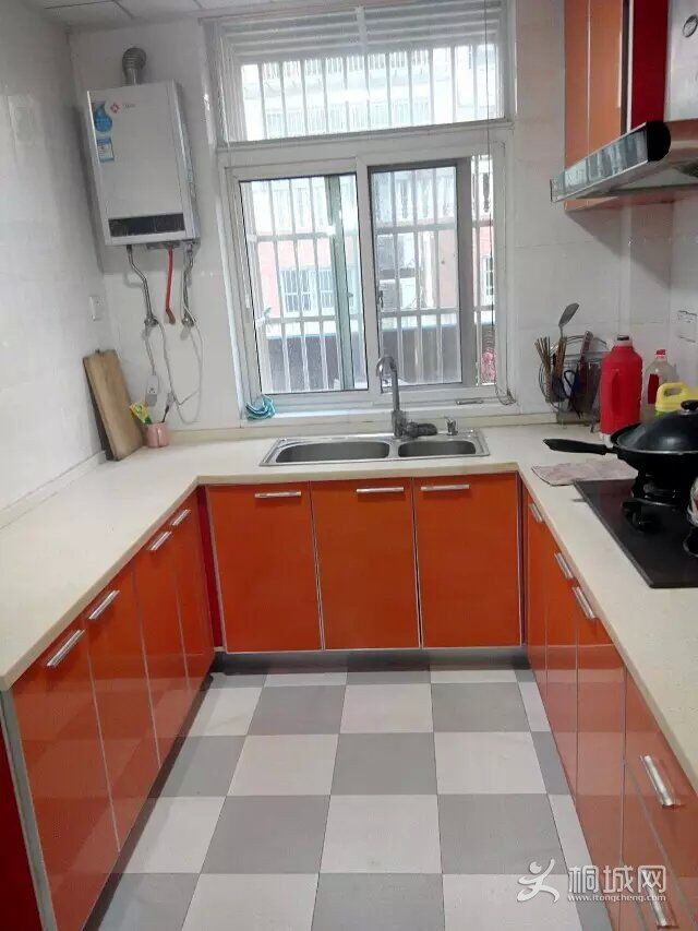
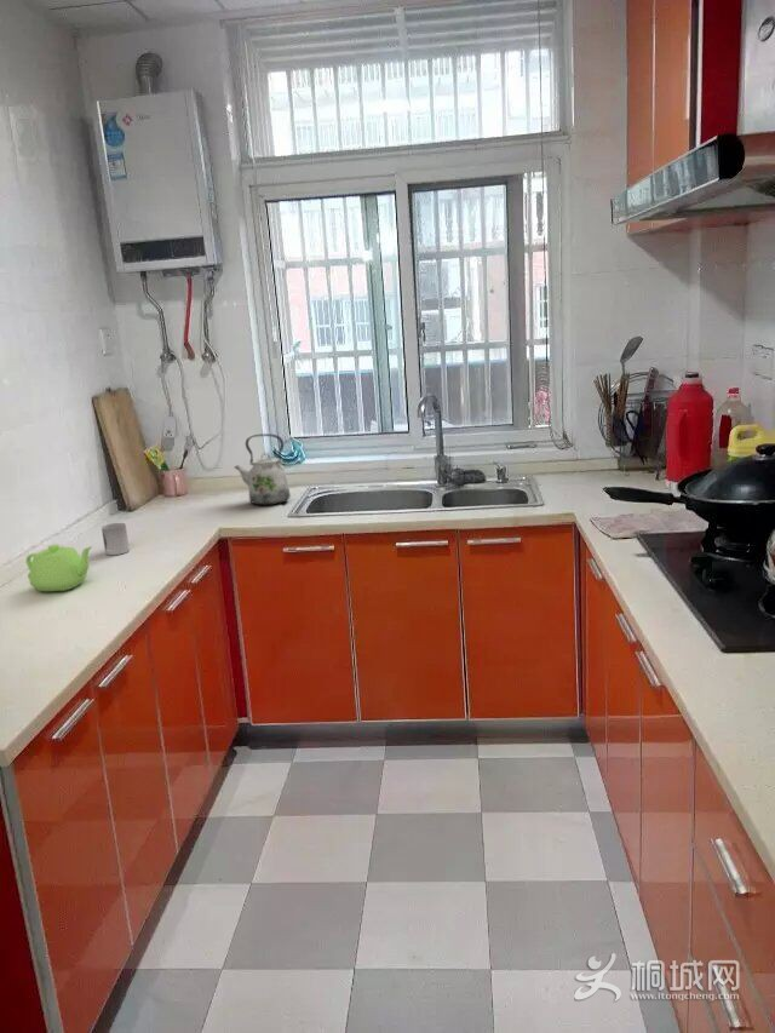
+ kettle (259, 469)
+ cup (115, 536)
+ teapot (61, 566)
